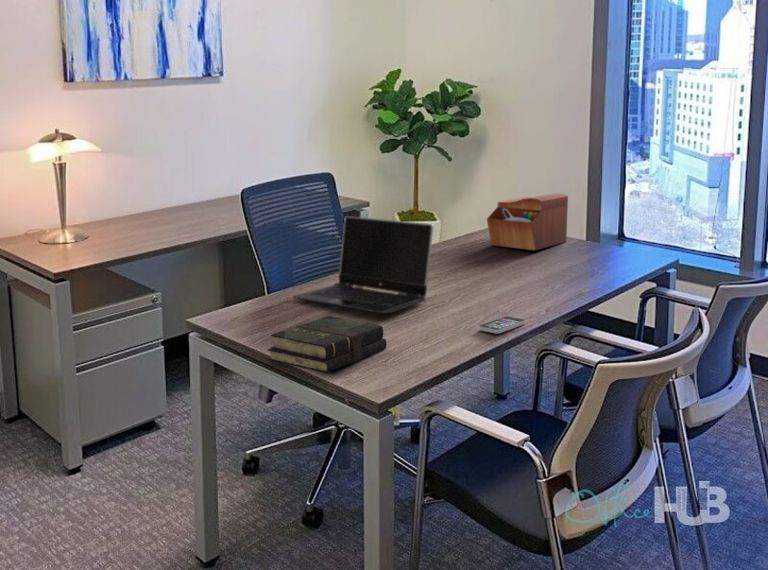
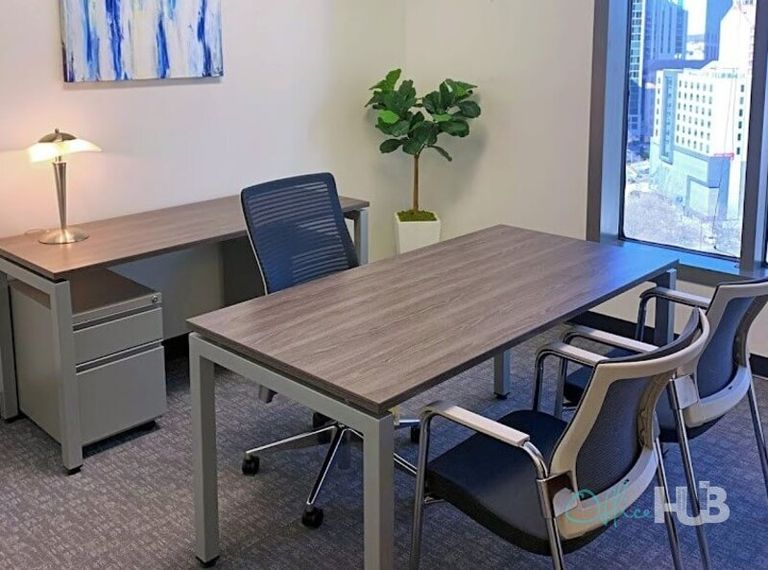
- laptop computer (362, 263)
- book (328, 342)
- sewing box (526, 220)
- smartphone (502, 324)
